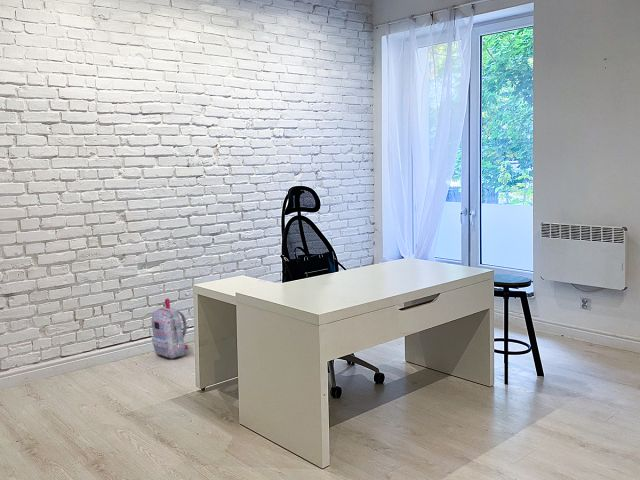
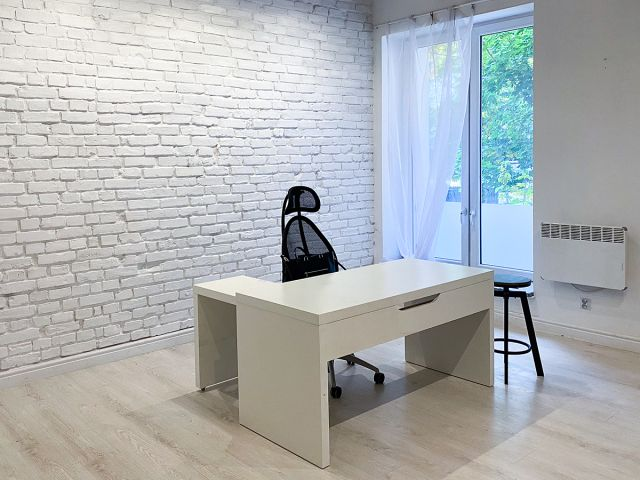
- backpack (170, 327)
